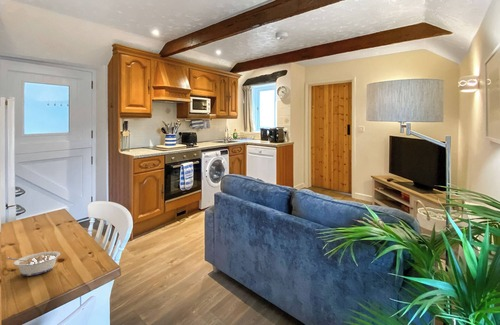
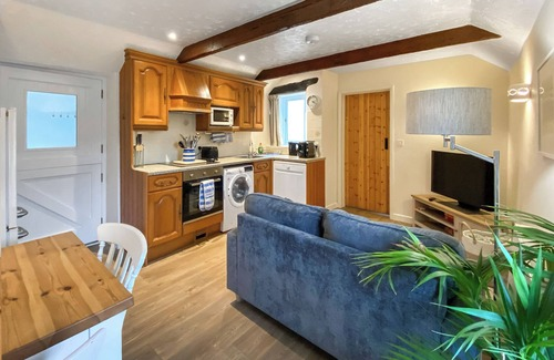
- legume (36, 263)
